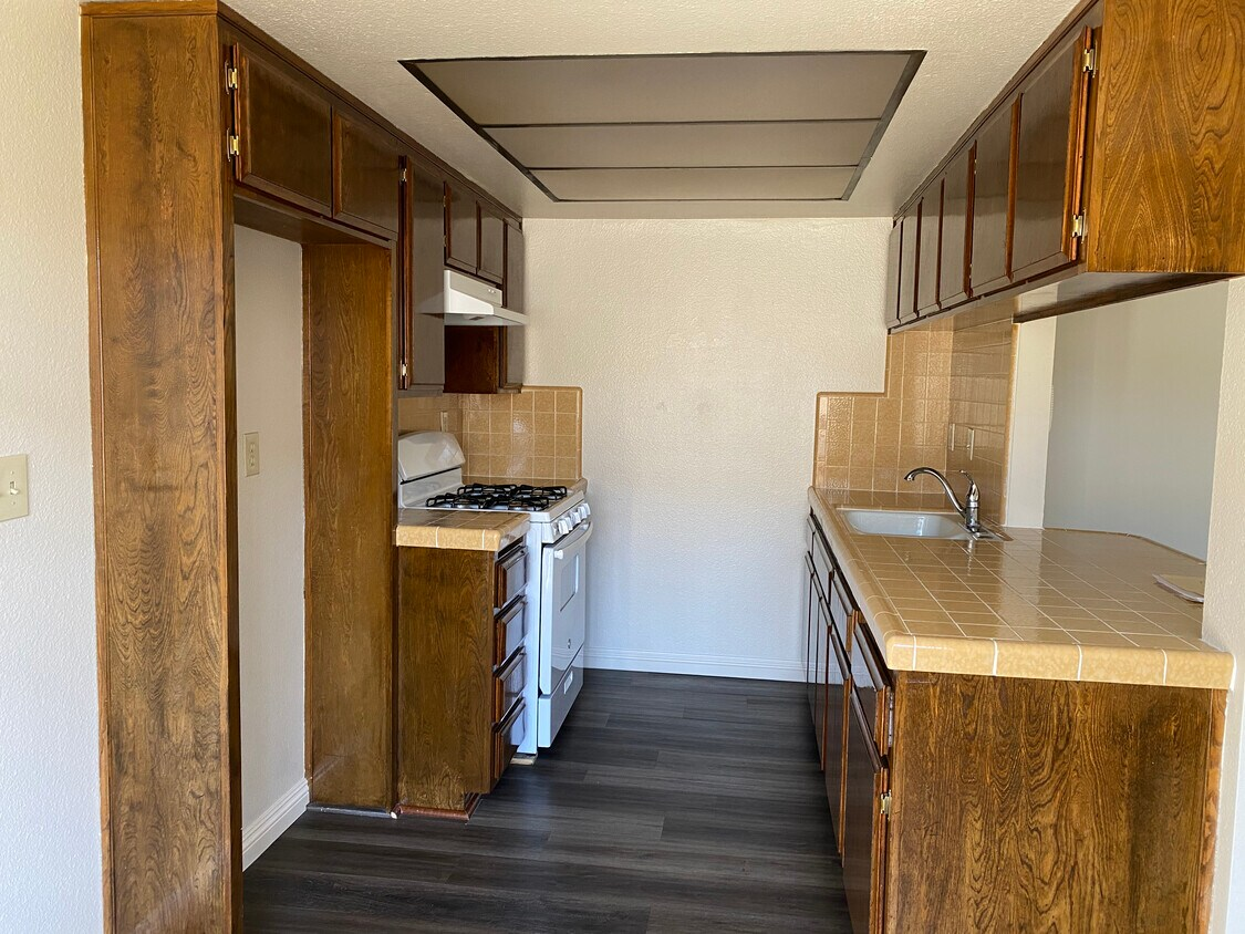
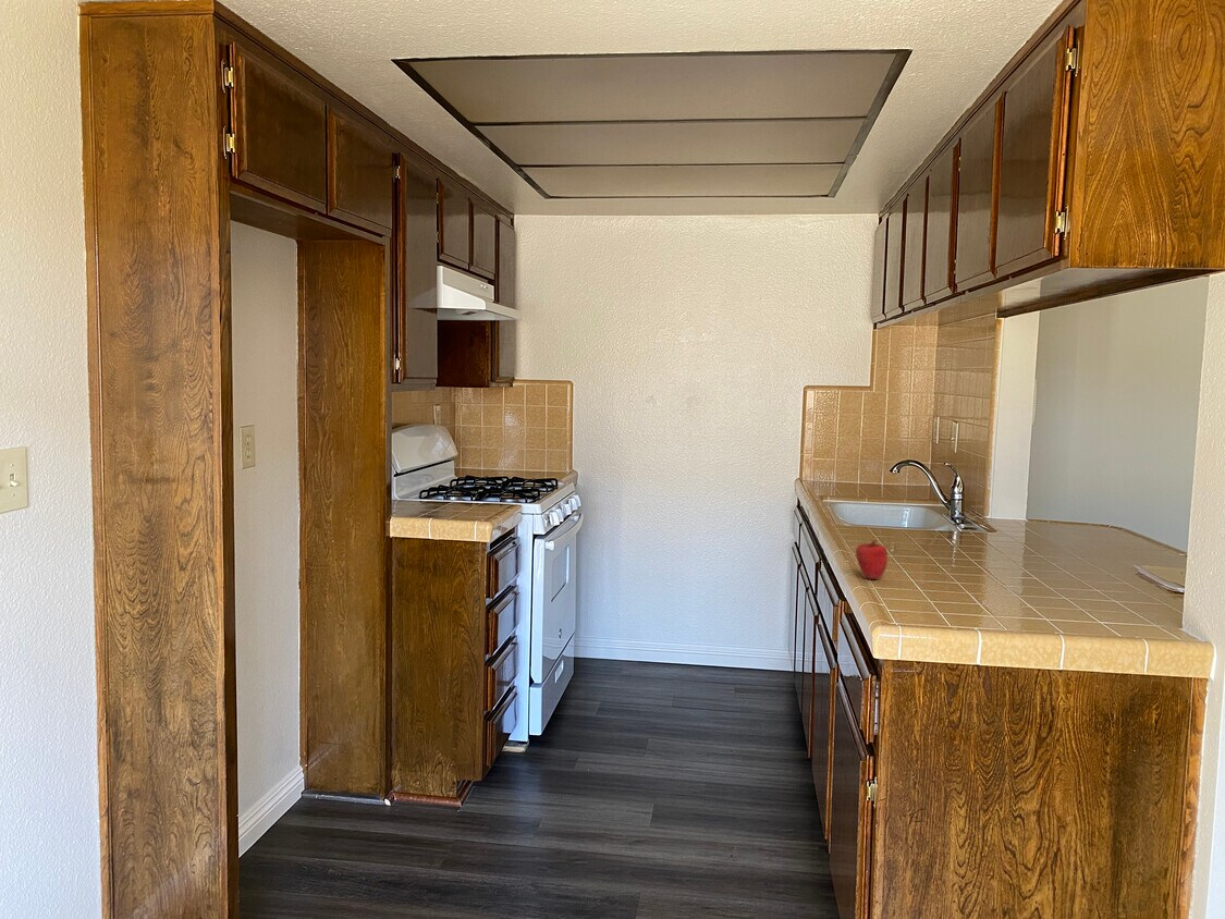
+ apple (871, 559)
